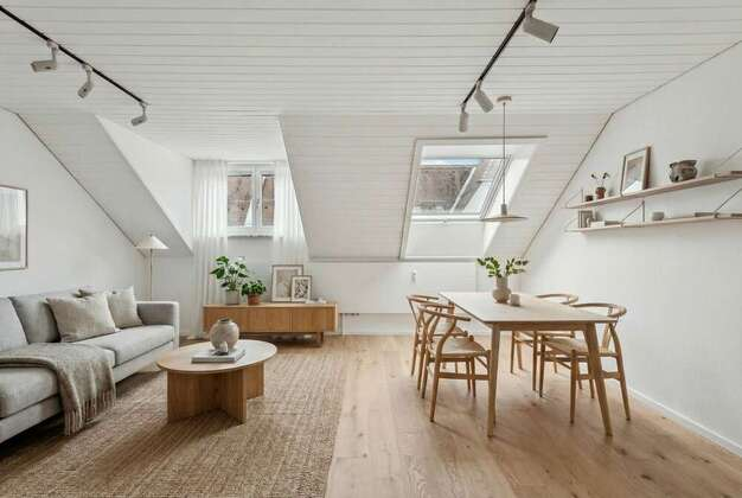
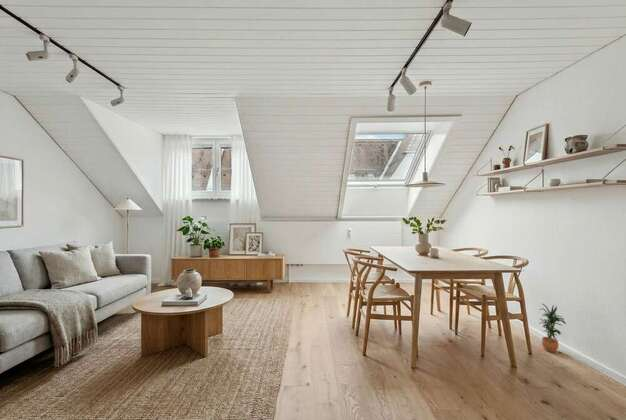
+ potted plant (552, 328)
